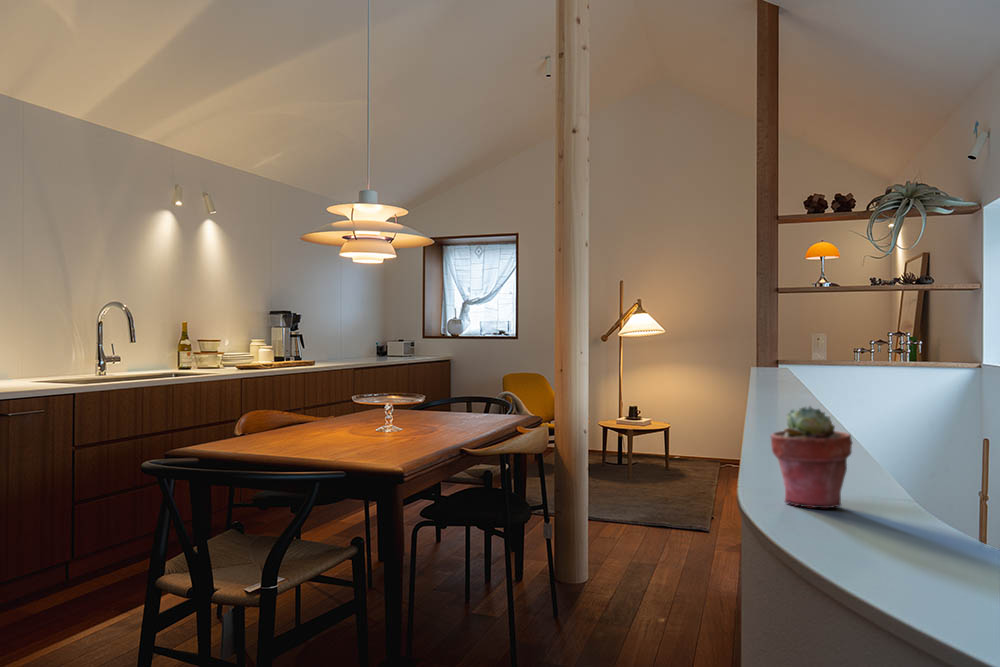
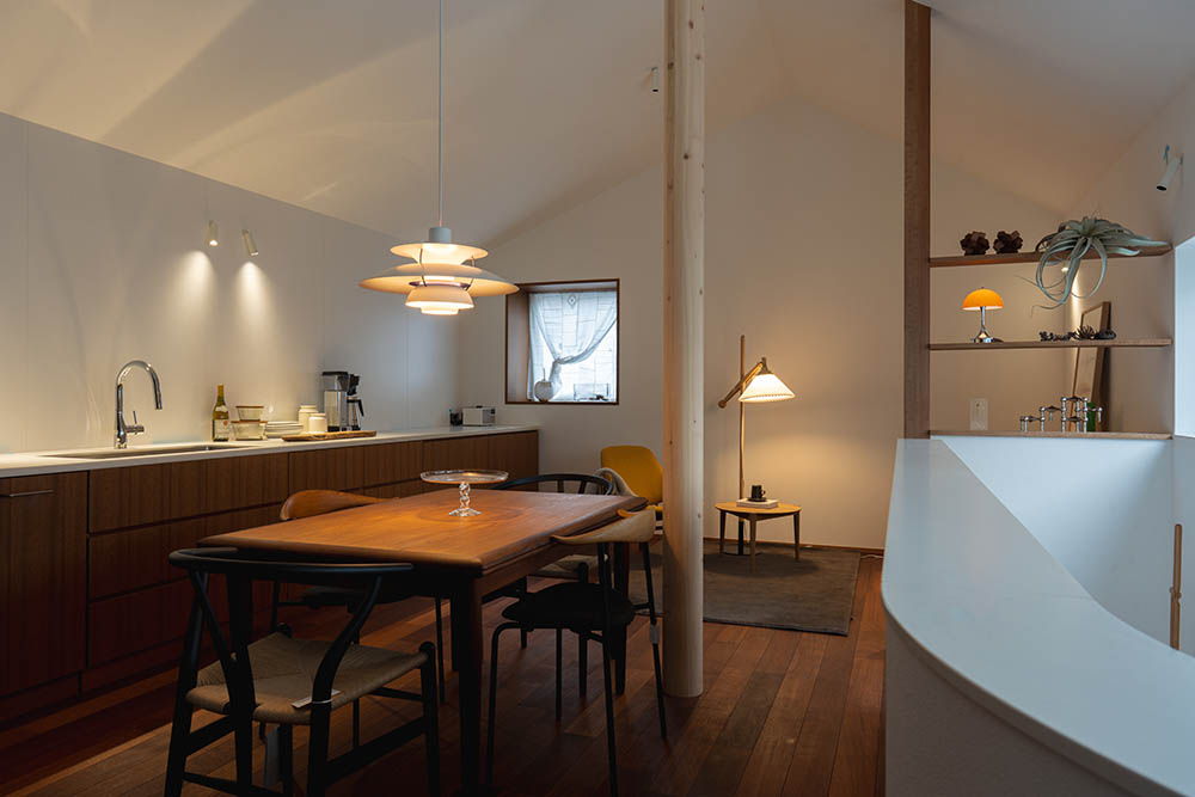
- potted succulent (810, 453)
